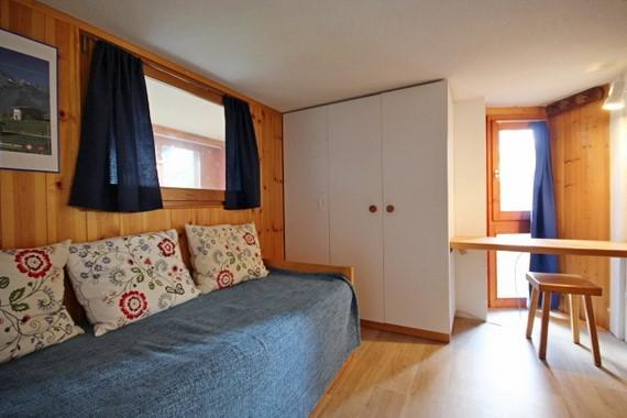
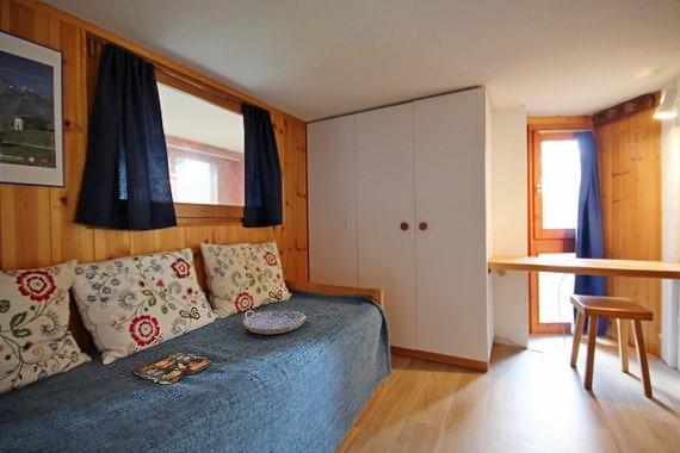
+ magazine (173, 365)
+ serving tray (274, 319)
